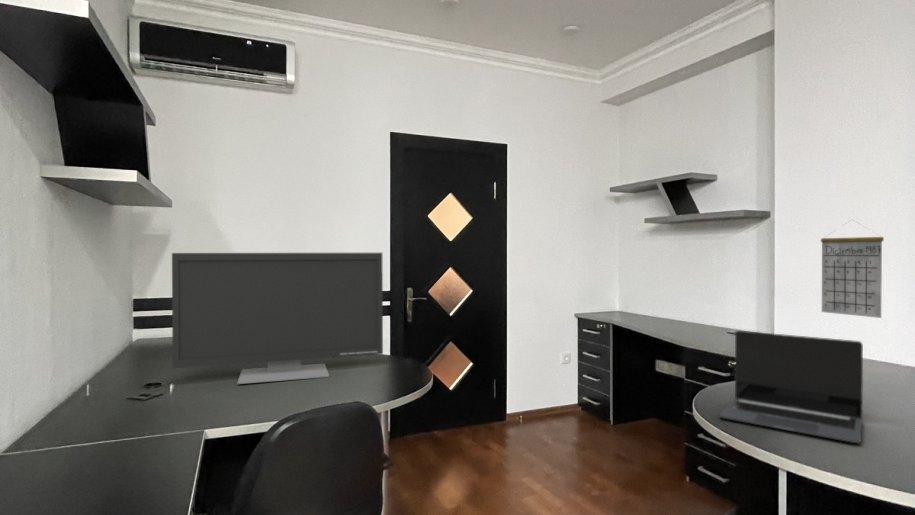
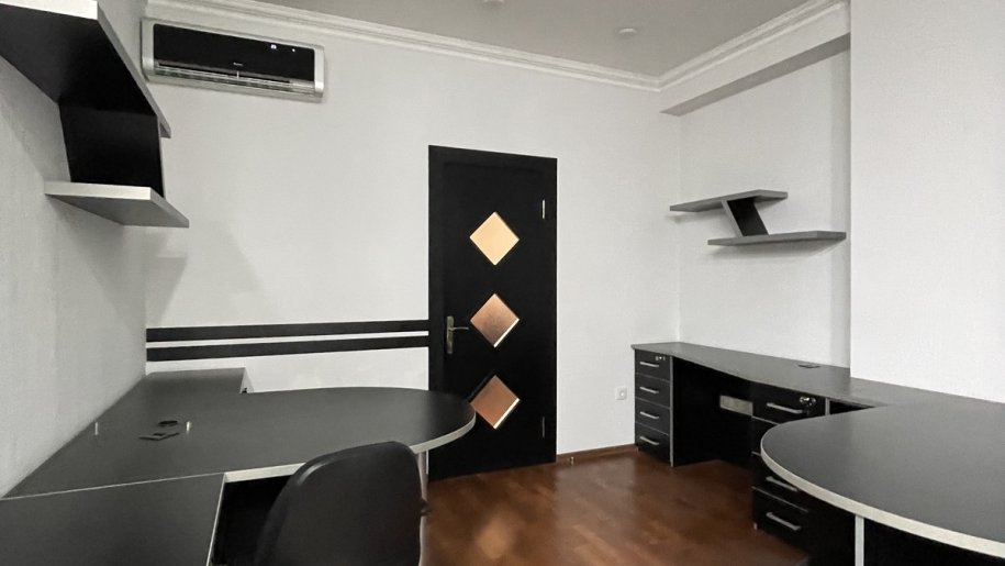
- monitor (284, 313)
- laptop (789, 380)
- calendar (850, 267)
